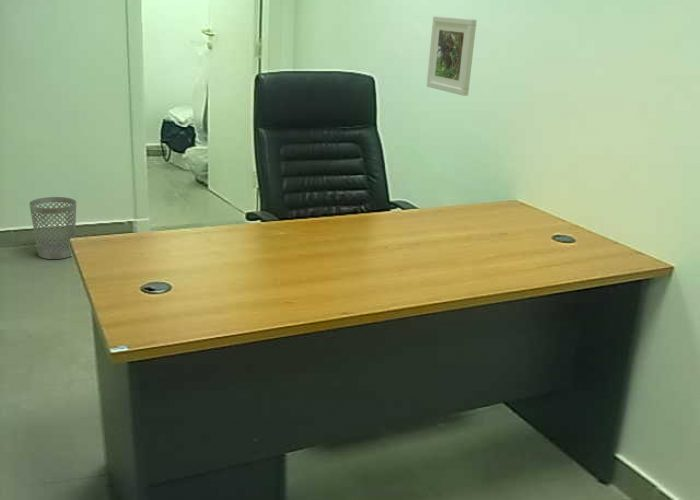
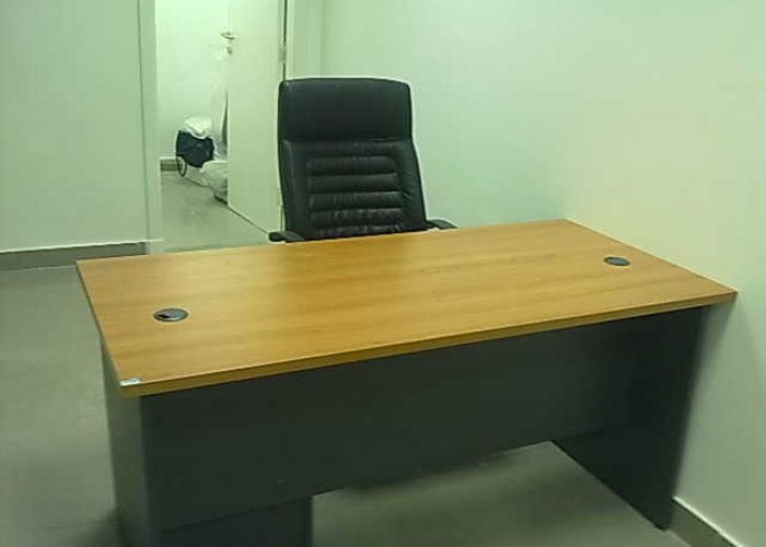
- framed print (450, 54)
- wastebasket (54, 228)
